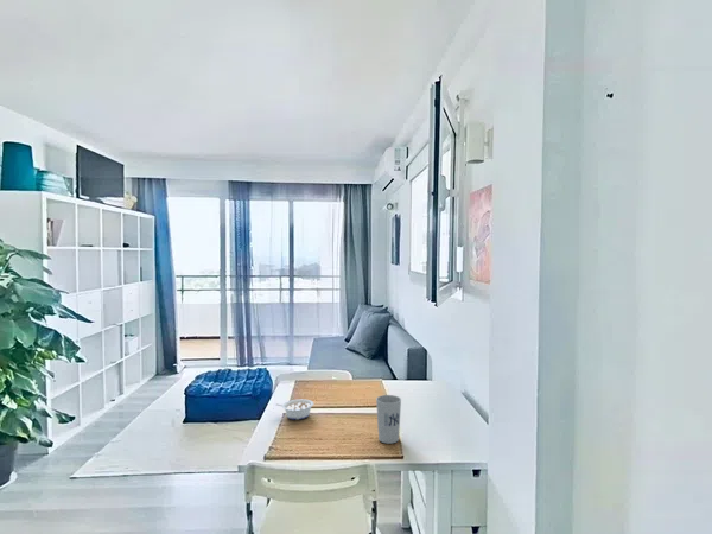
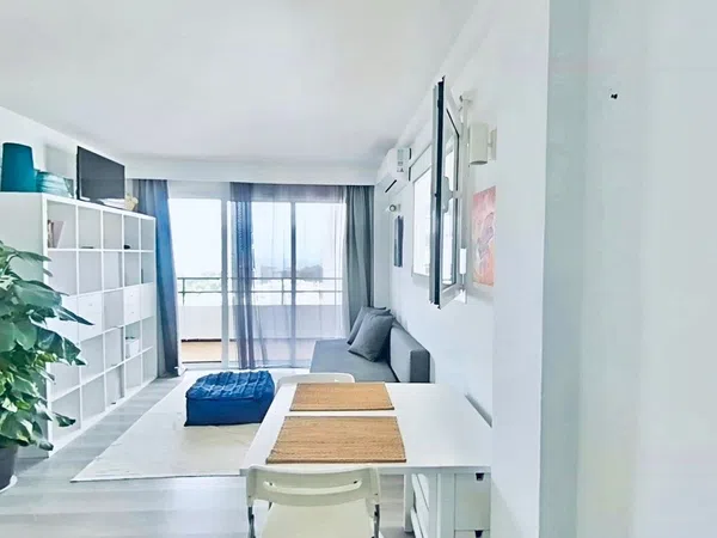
- cup (388, 419)
- legume (297, 408)
